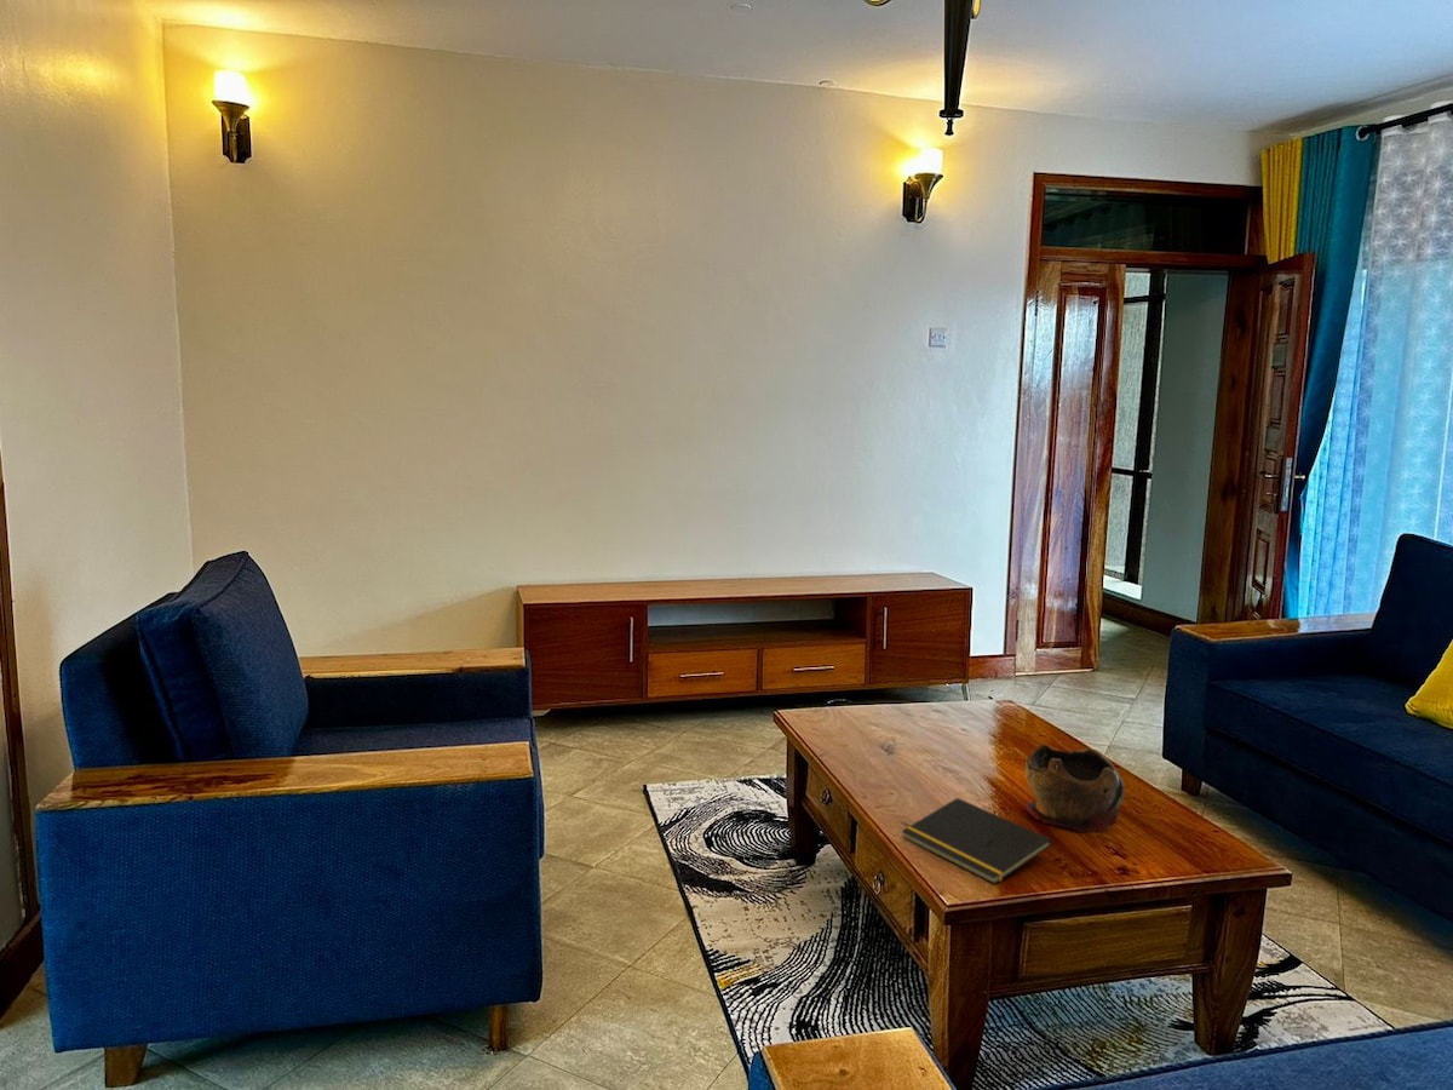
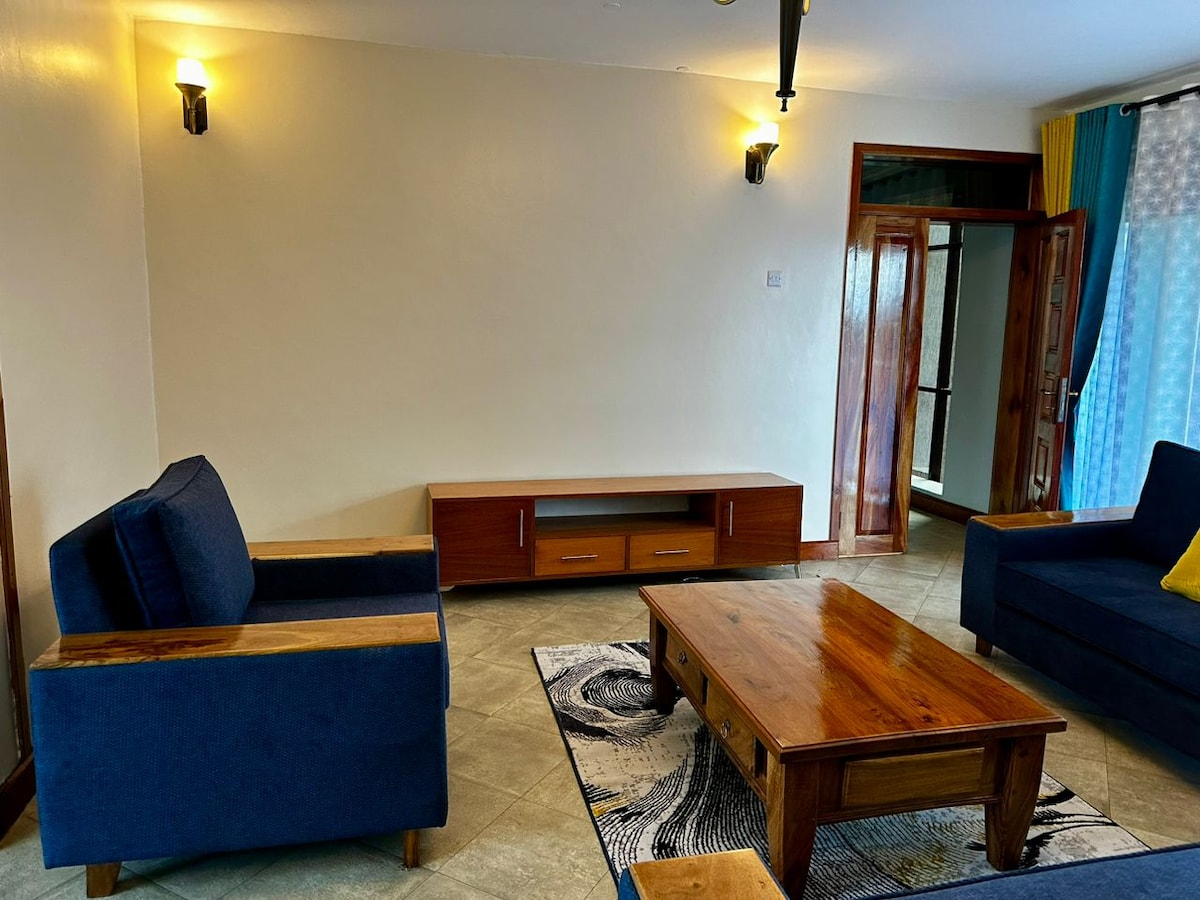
- notepad (975, 837)
- decorative bowl (1073, 782)
